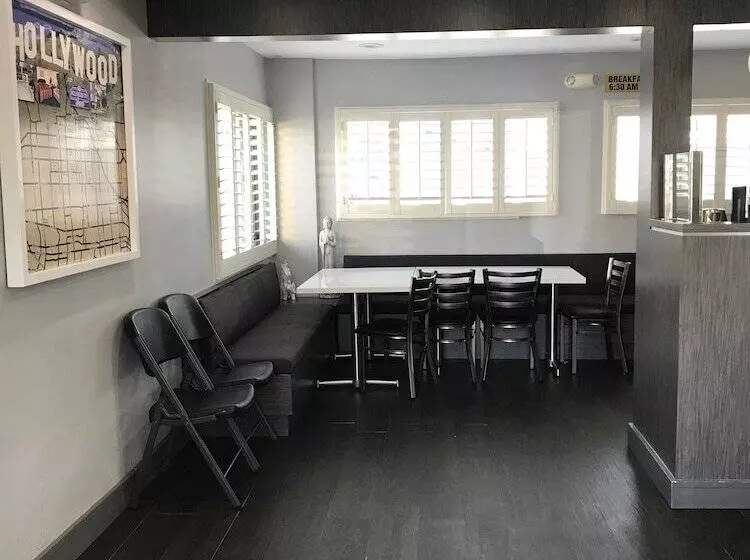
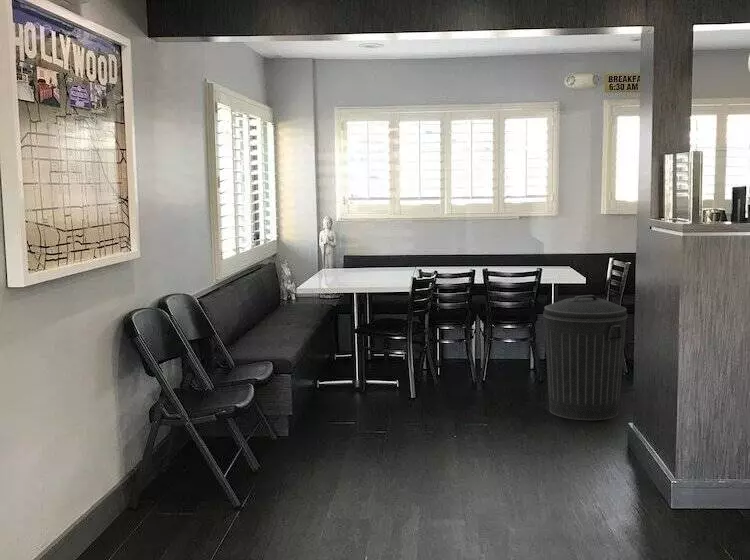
+ trash can (584, 353)
